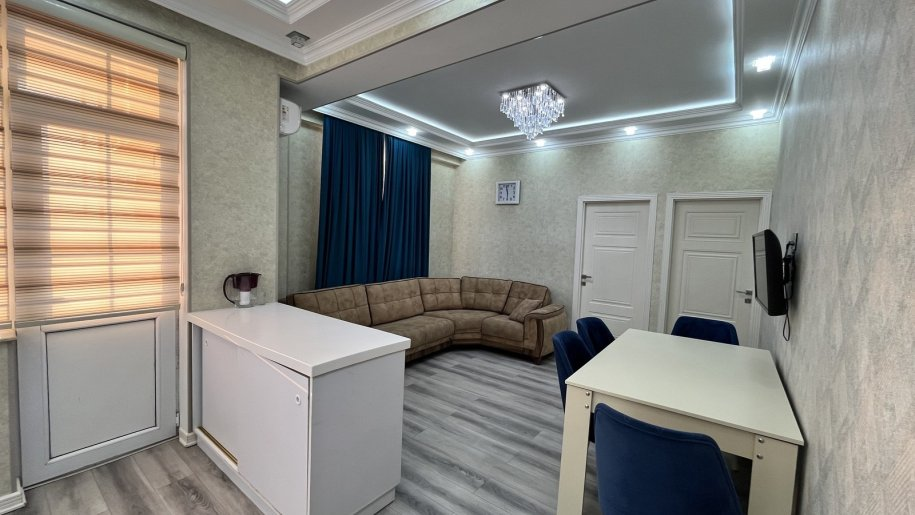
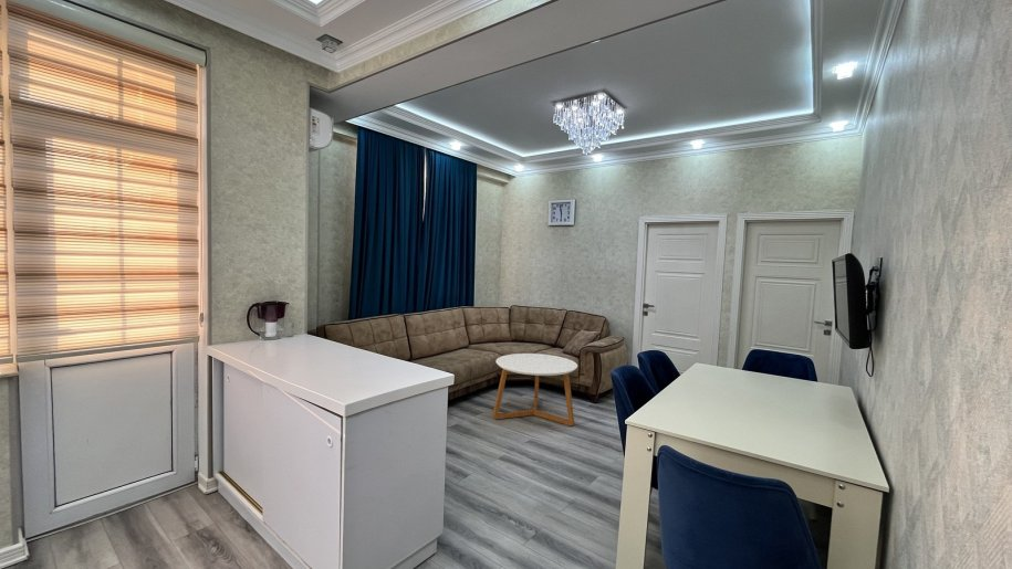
+ coffee table (535, 388)
